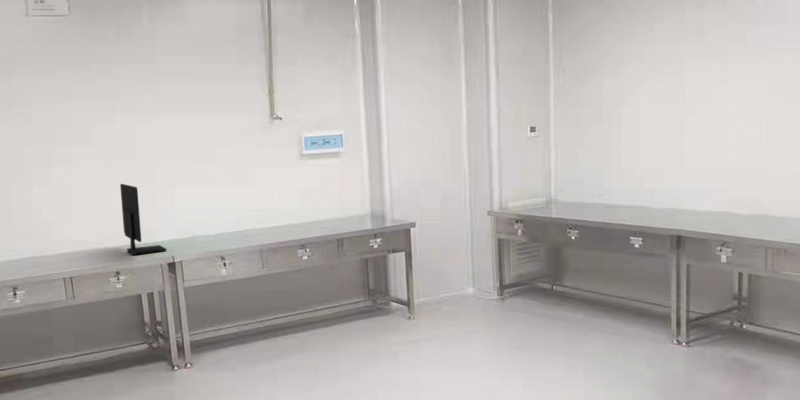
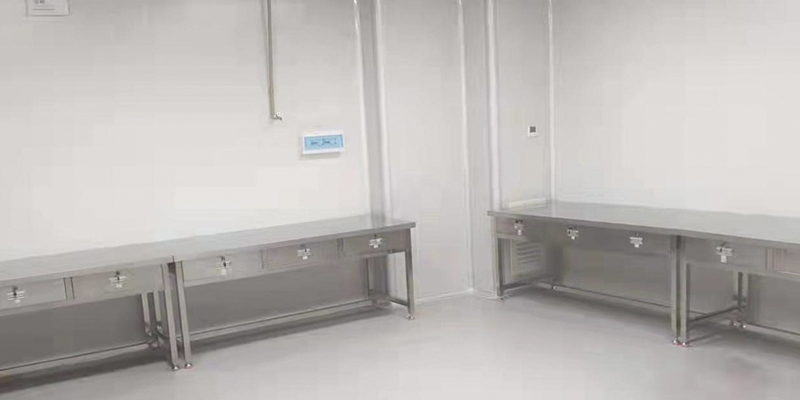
- computer monitor (139, 217)
